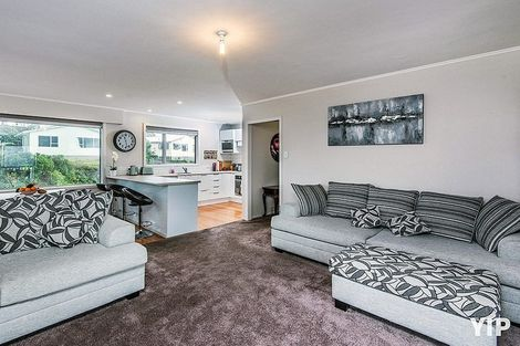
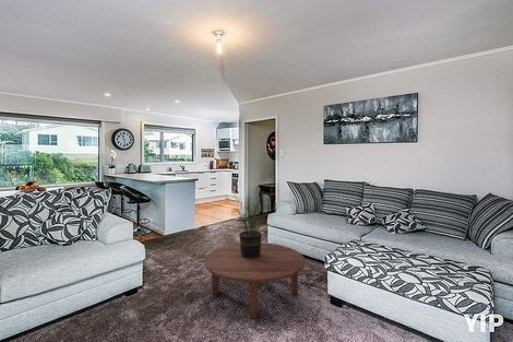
+ coffee table (254, 275)
+ potted plant (248, 222)
